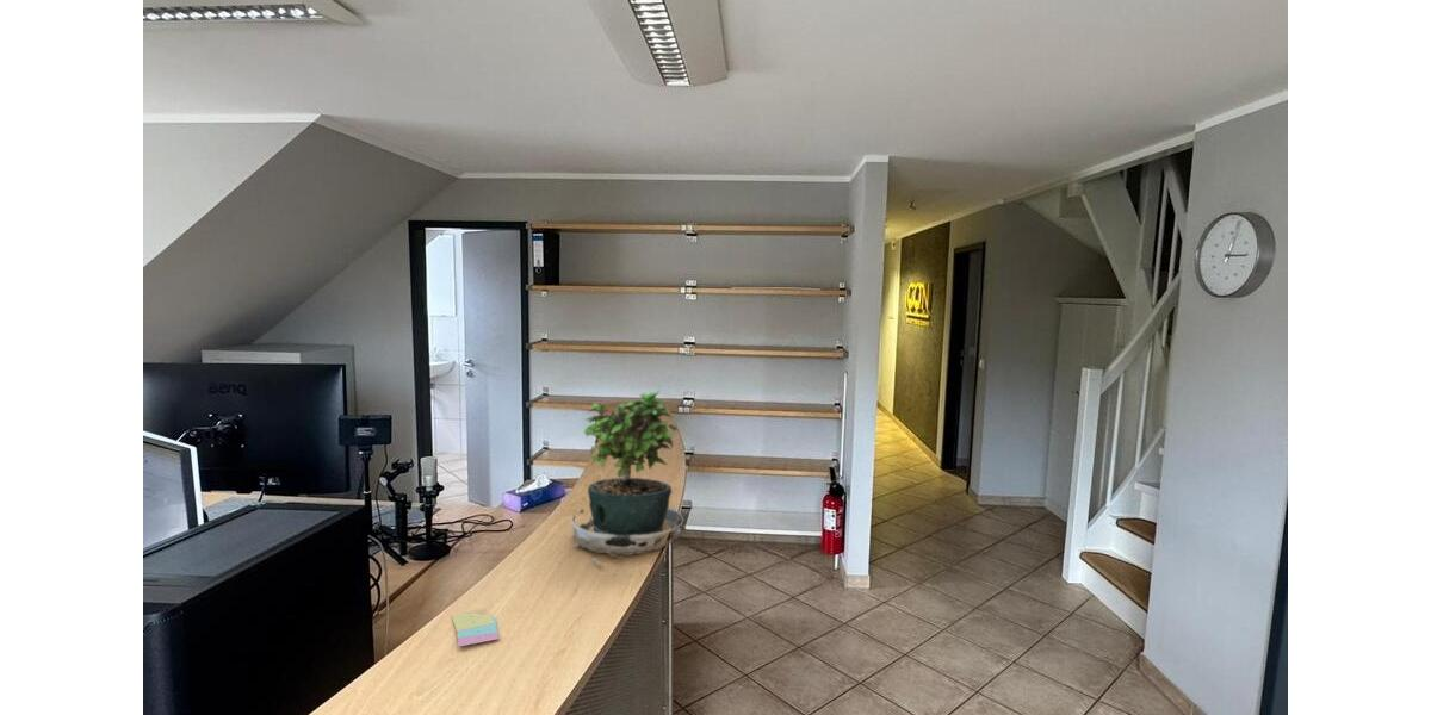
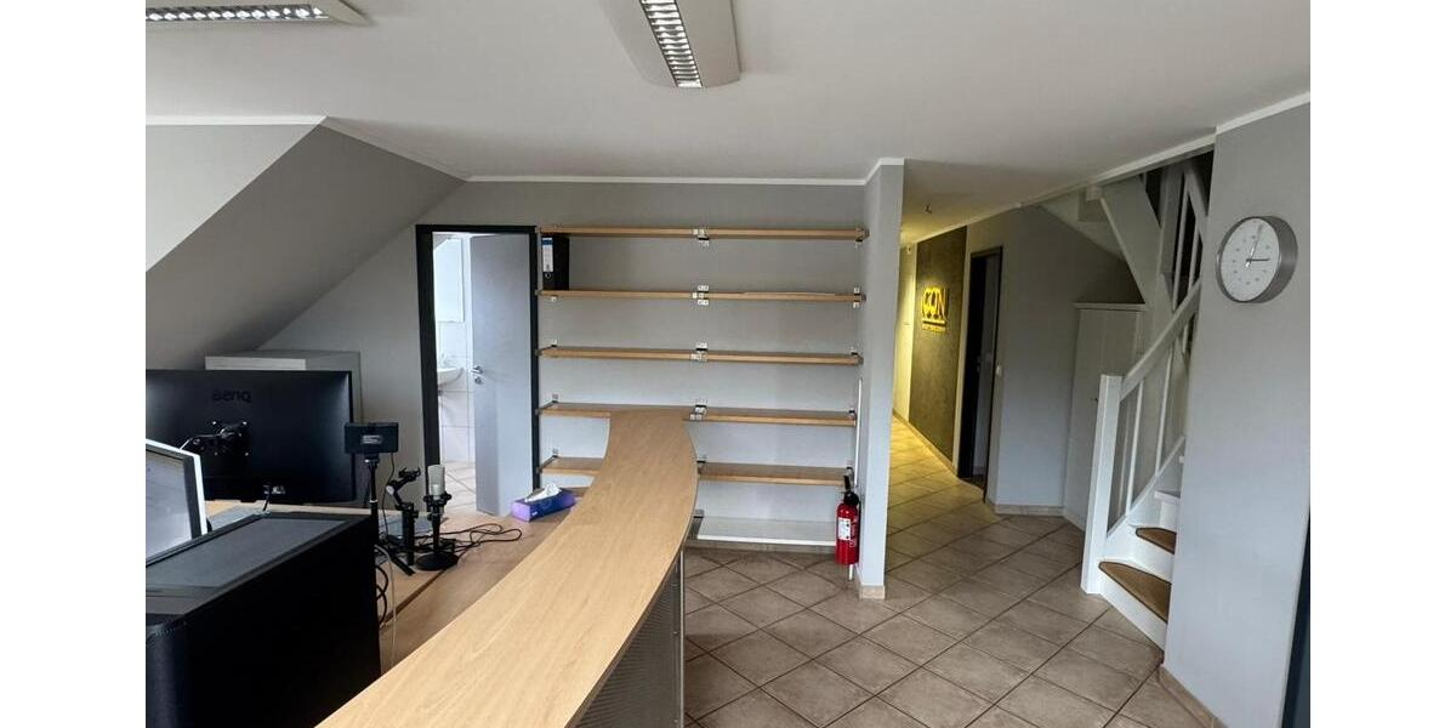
- potted plant (631, 465)
- sticky notes (476, 626)
